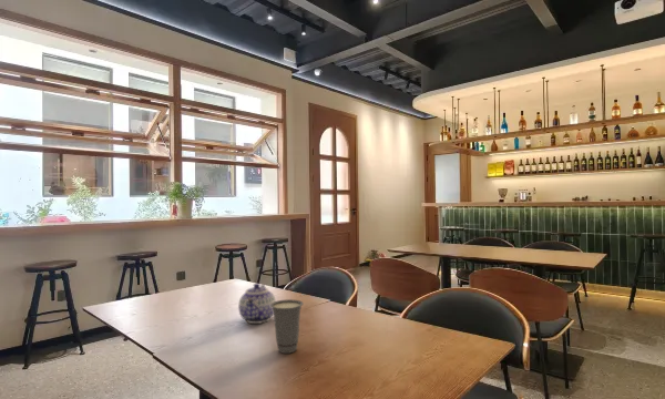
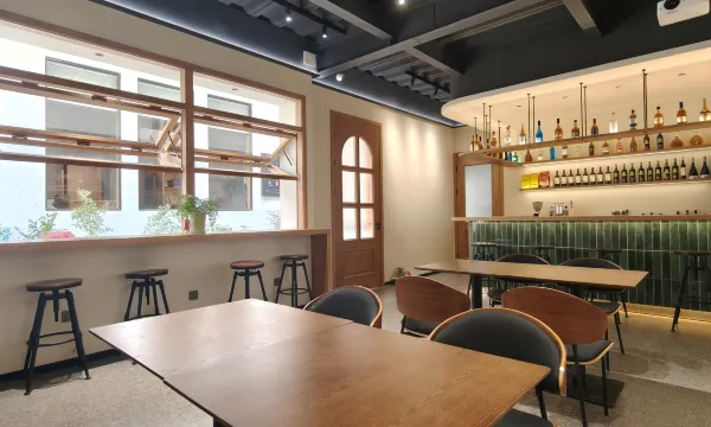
- cup (287, 326)
- teapot (257, 301)
